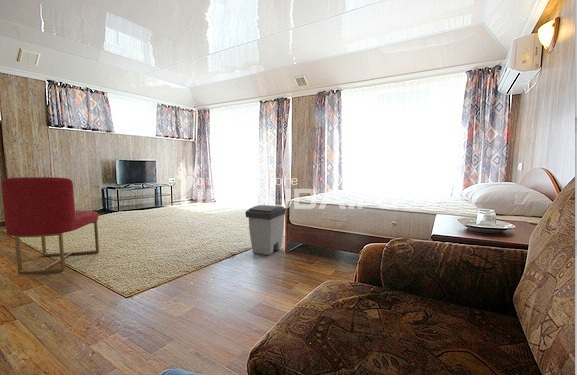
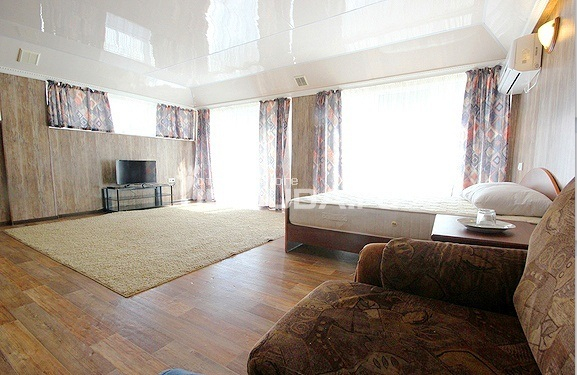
- trash can (266, 228)
- chair (54, 220)
